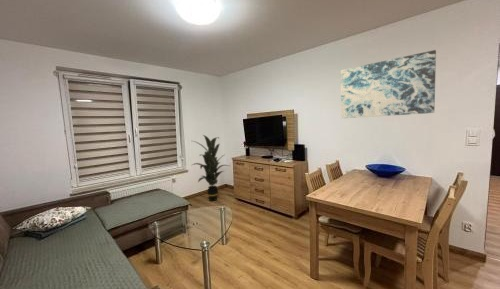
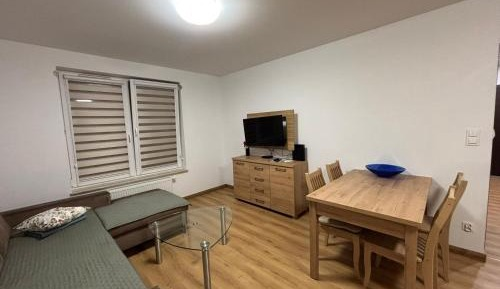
- indoor plant (208, 167)
- wall art (382, 89)
